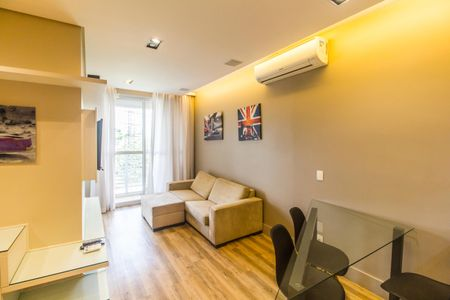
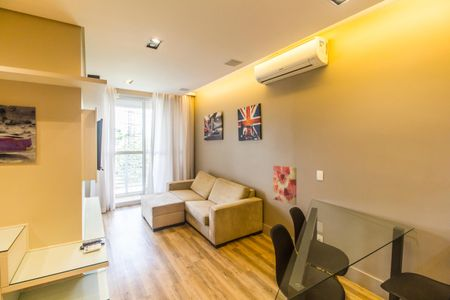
+ wall art (284, 184)
